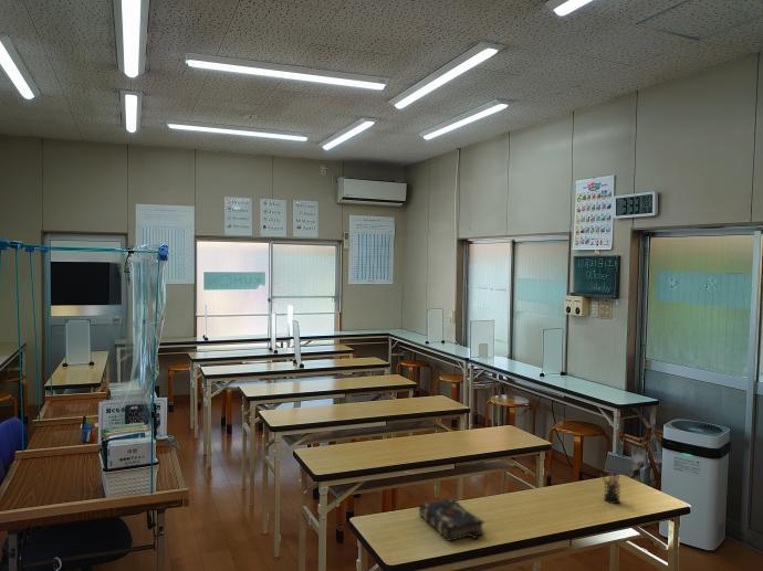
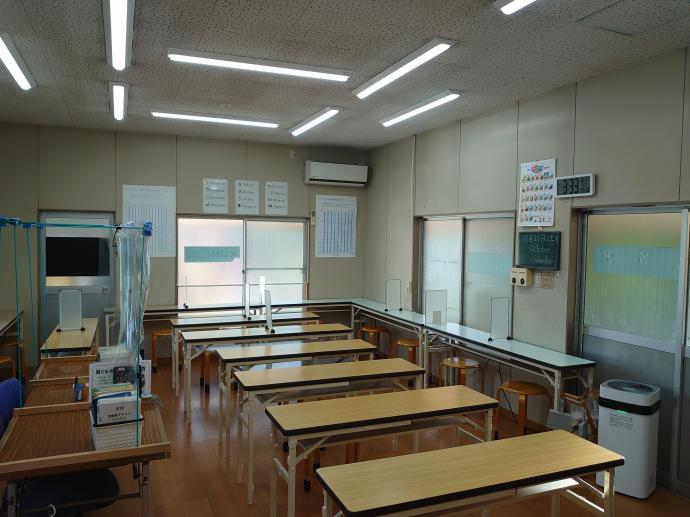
- book (451, 519)
- pen holder (609, 485)
